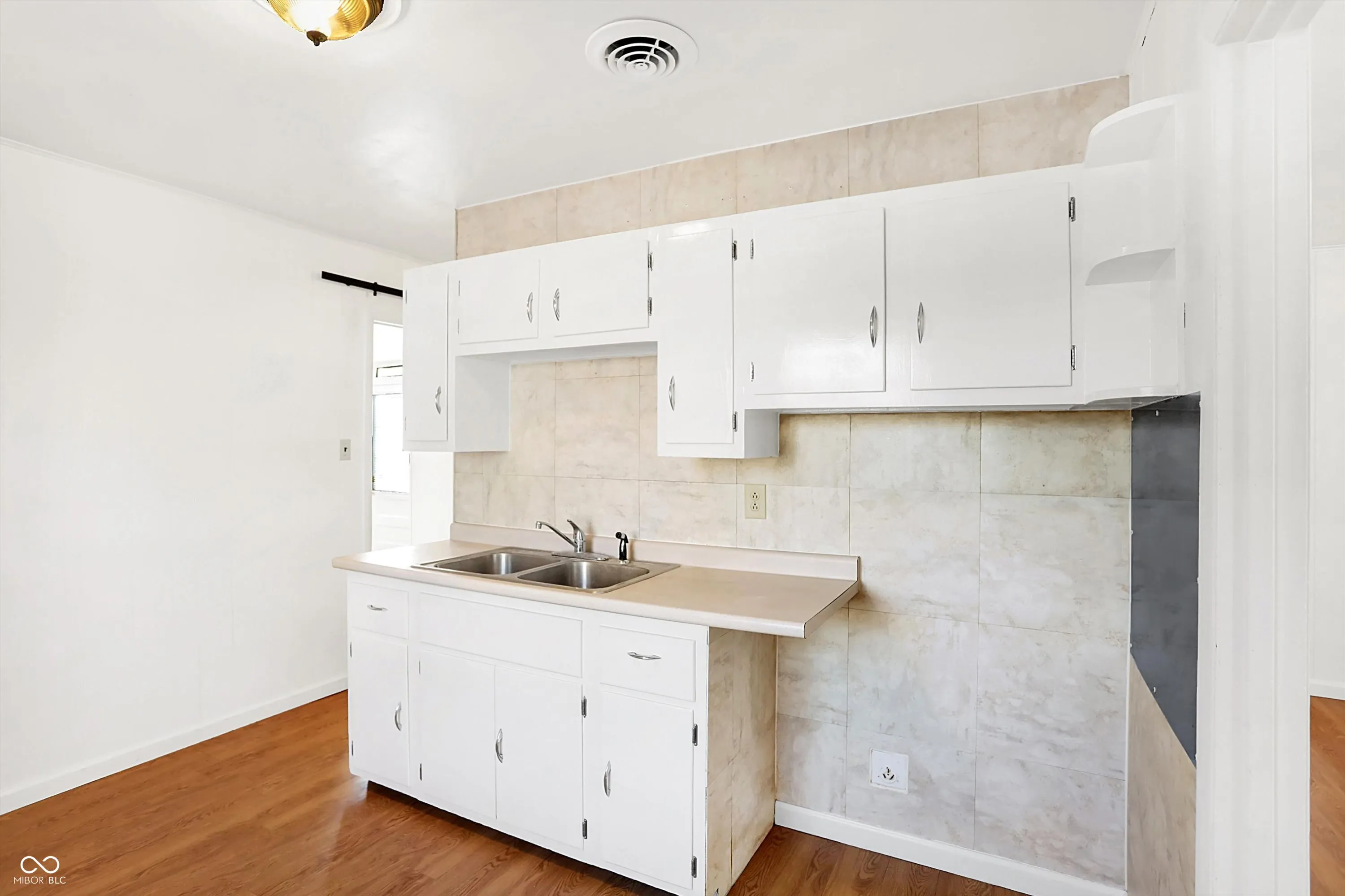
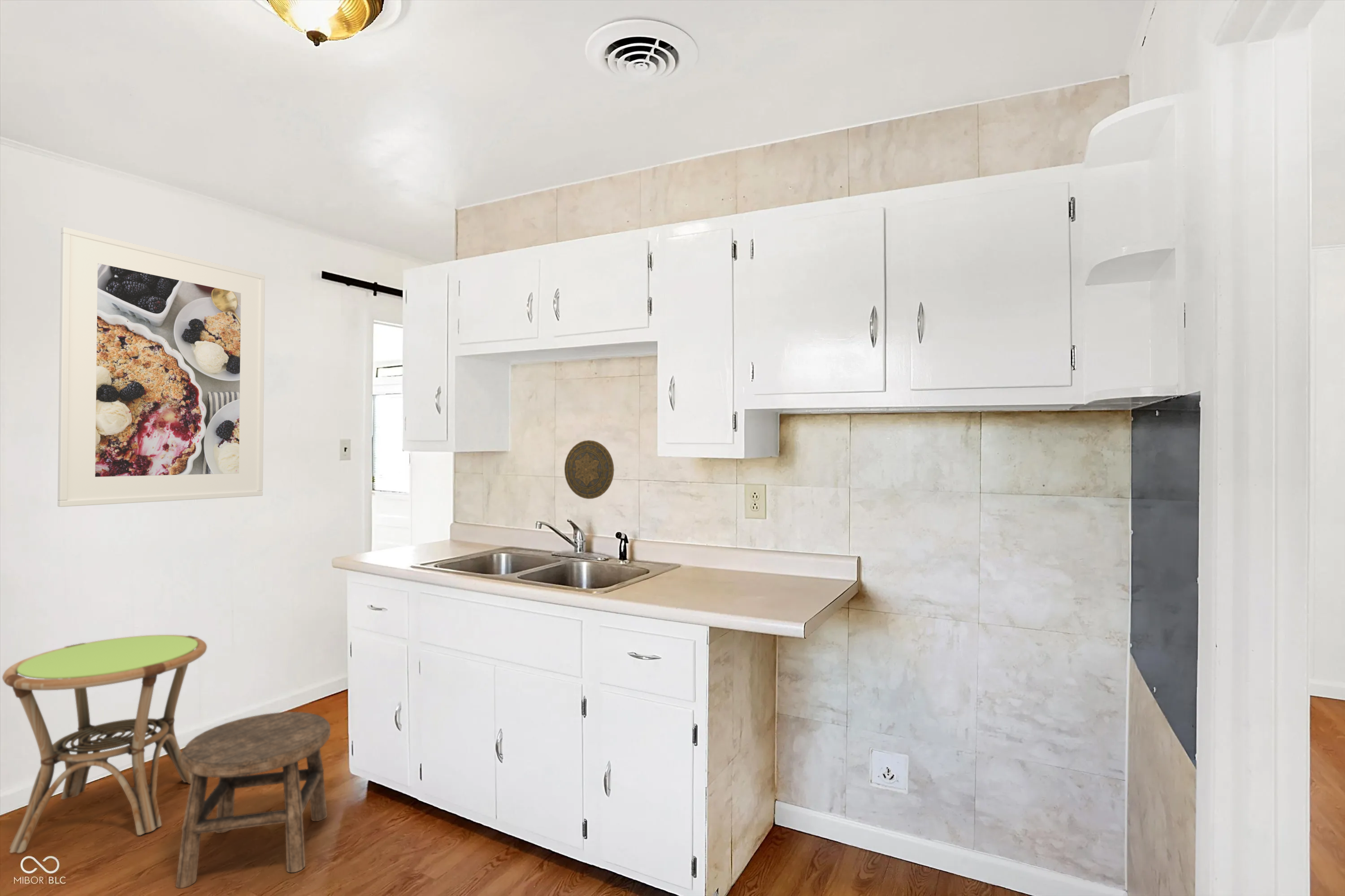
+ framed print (174, 377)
+ decorative plate (587, 469)
+ side table (112, 733)
+ stool (259, 786)
